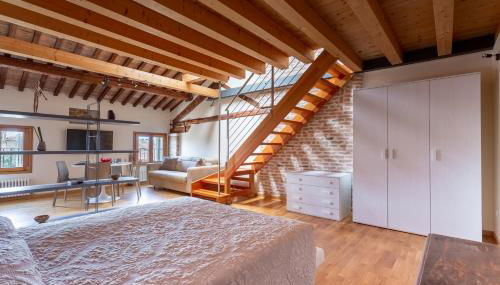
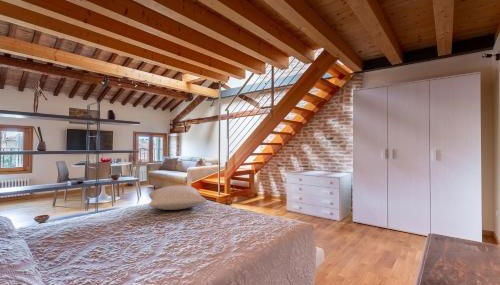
+ pillow (176, 197)
